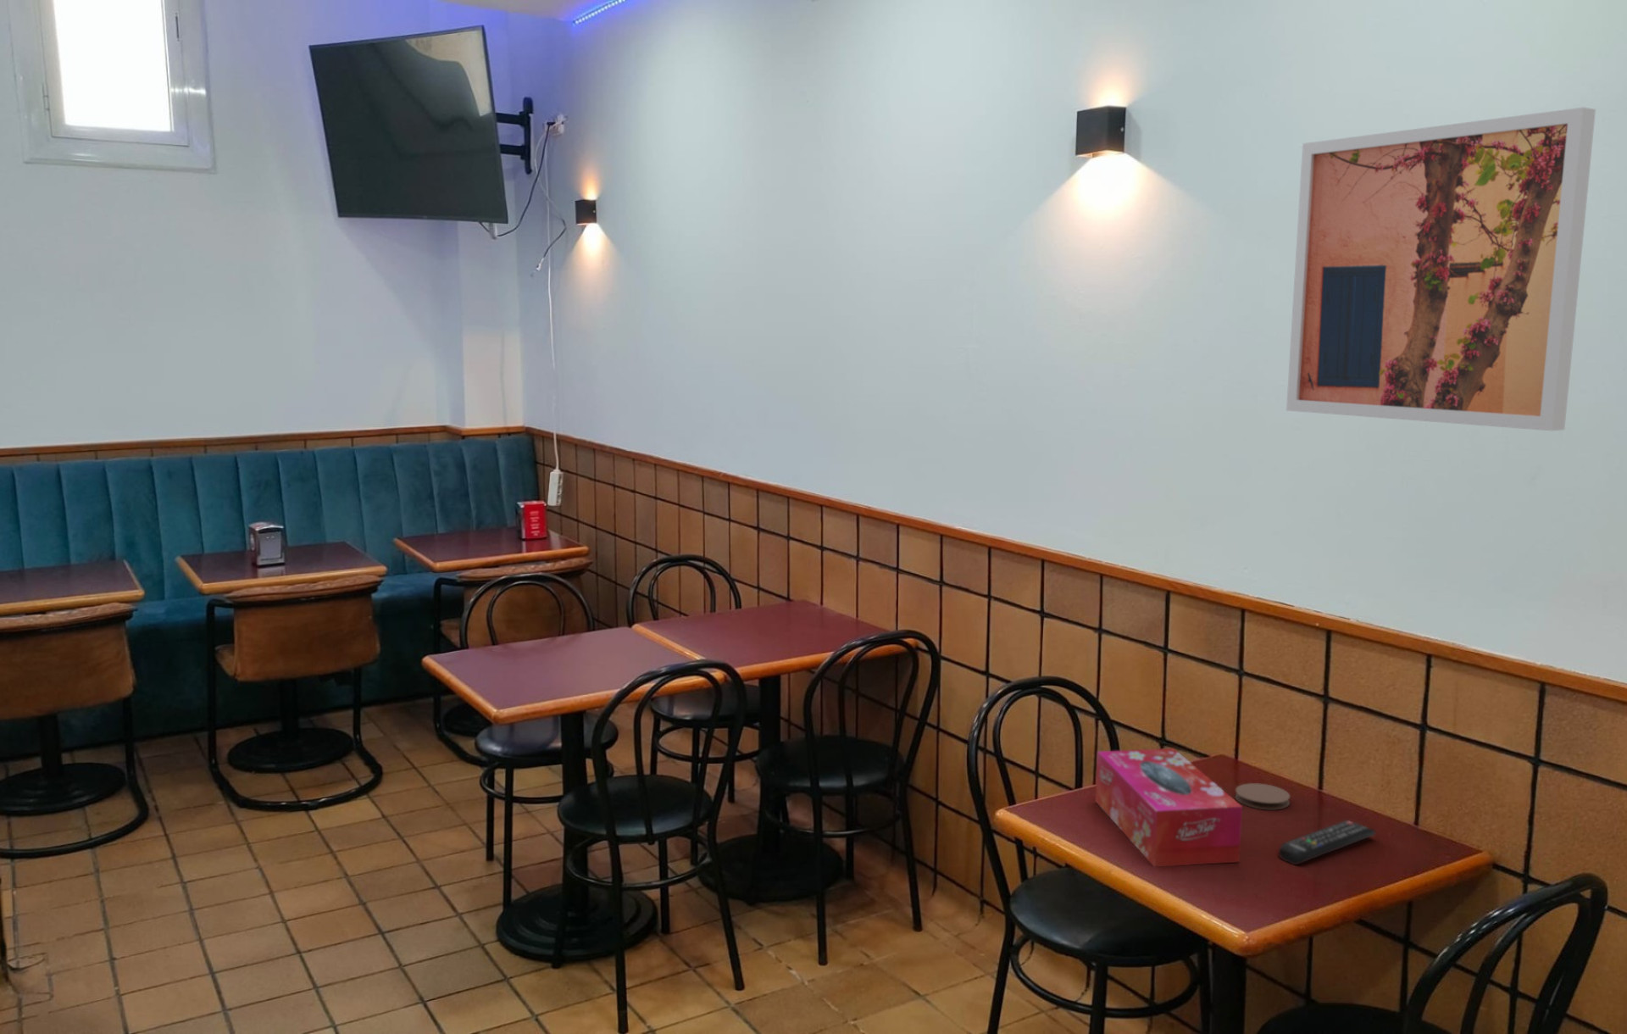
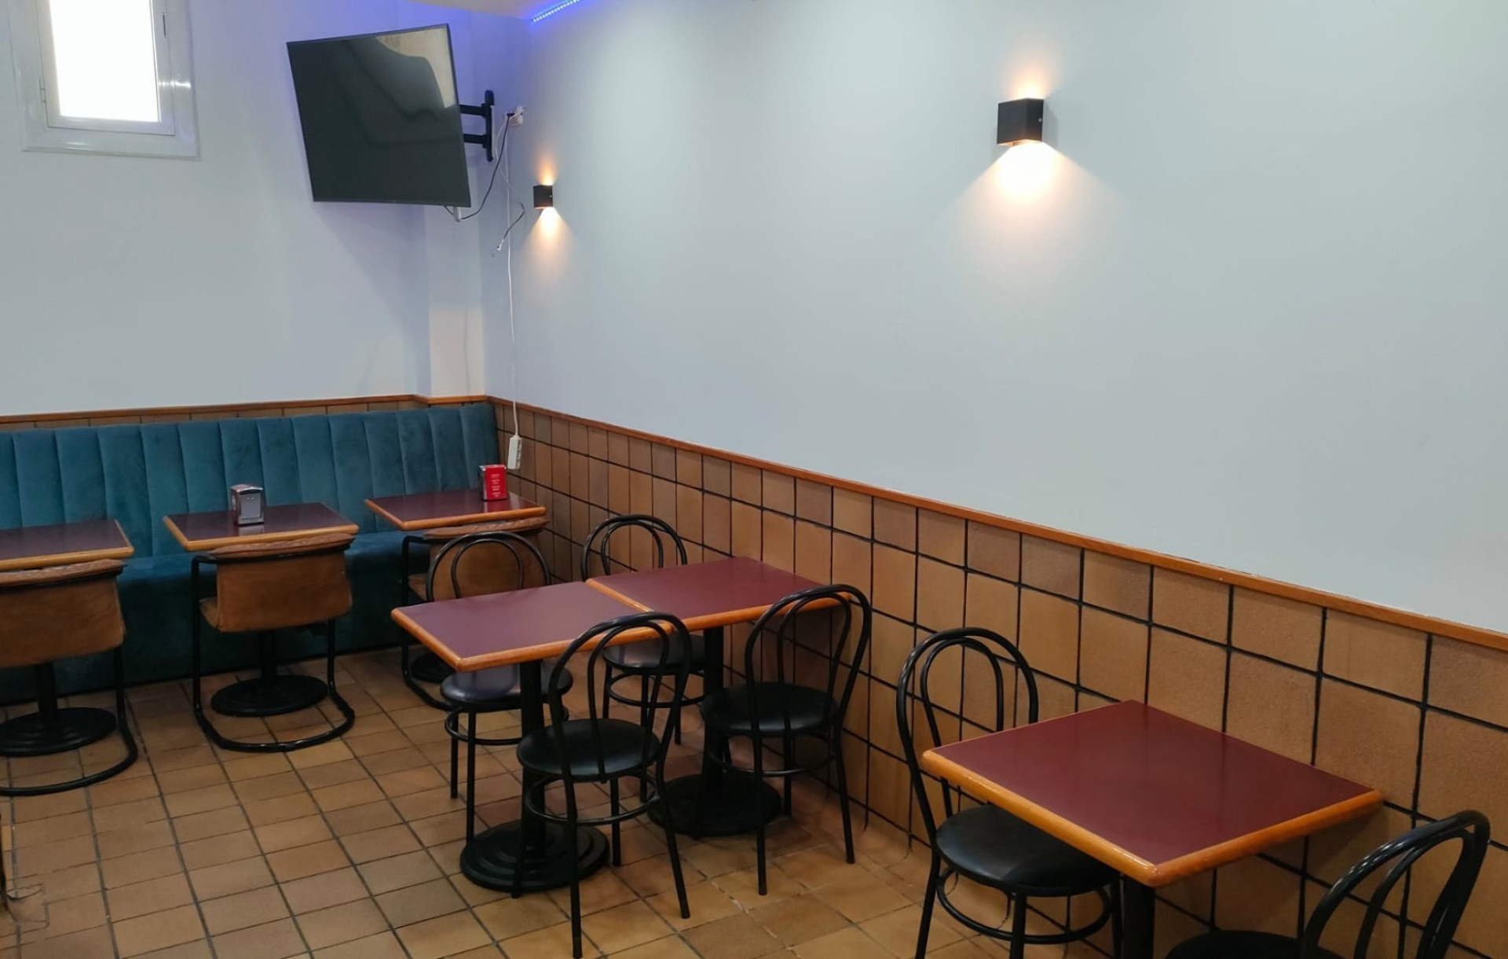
- wall art (1423, 276)
- coaster (1262, 796)
- tissue box (1165, 804)
- remote control (1328, 841)
